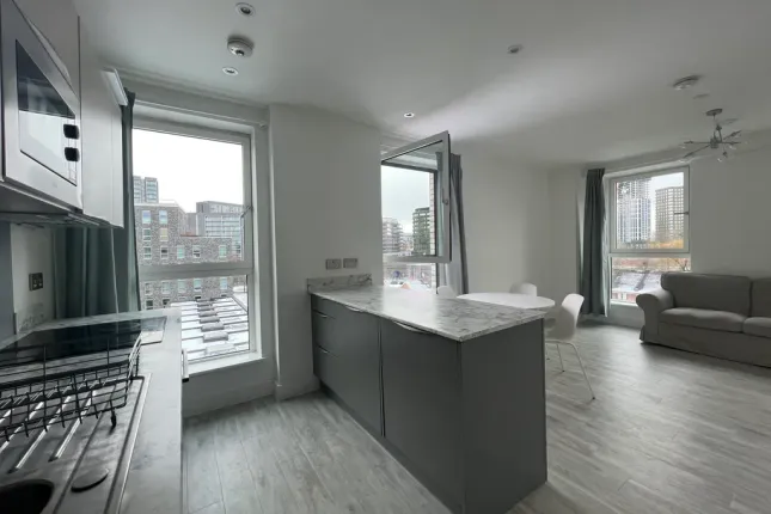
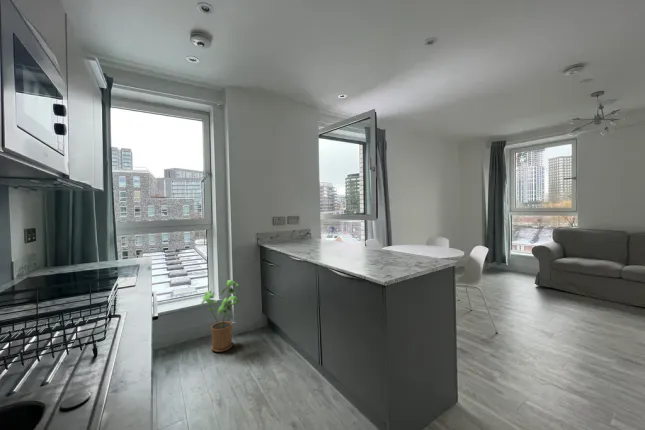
+ house plant (225, 314)
